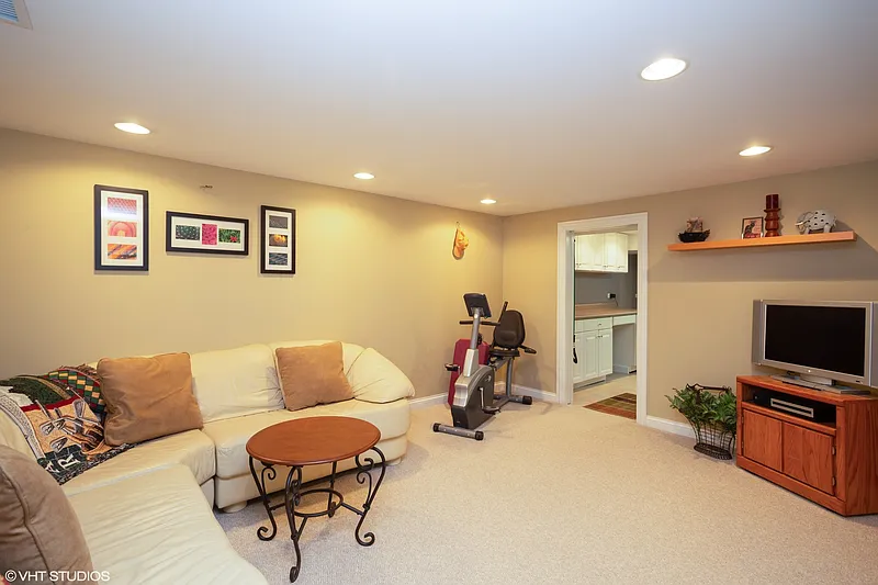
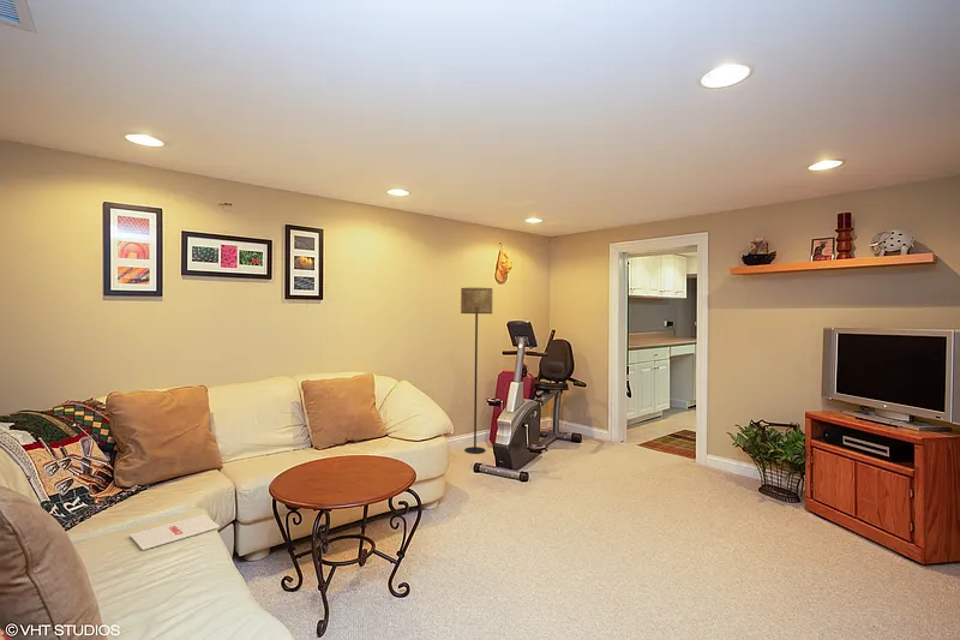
+ floor lamp (475, 369)
+ magazine (175, 531)
